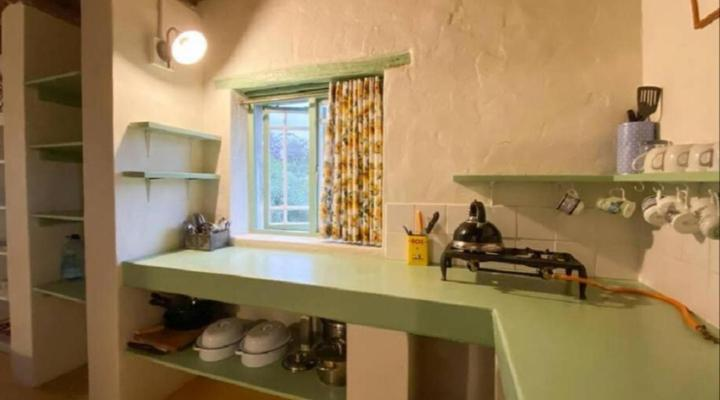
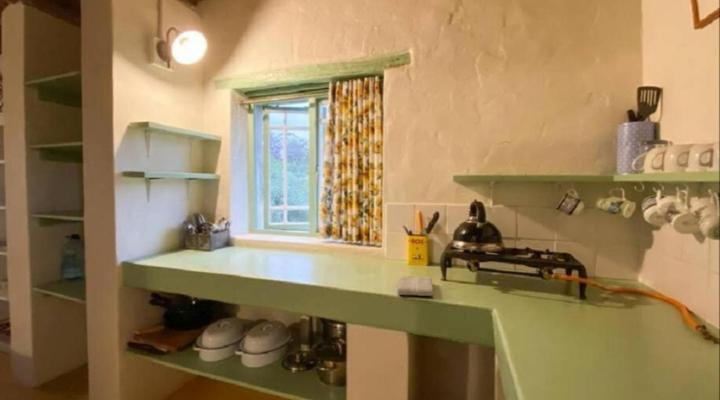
+ washcloth (415, 284)
